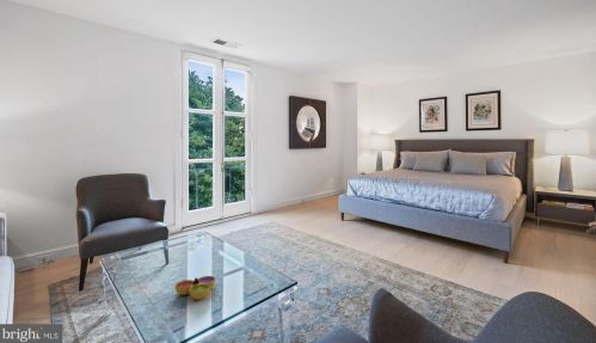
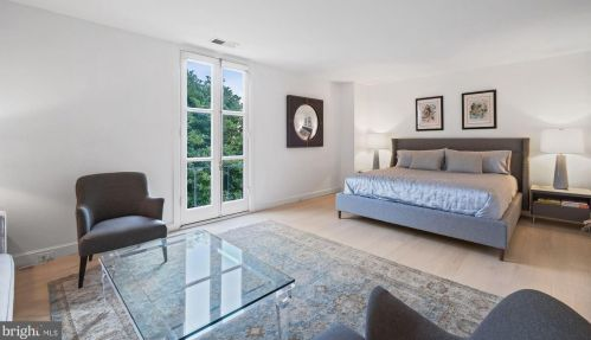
- decorative bowl (193, 284)
